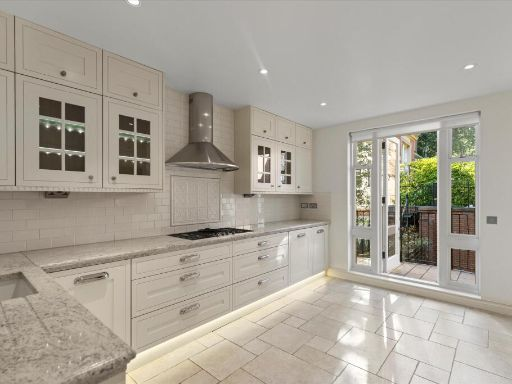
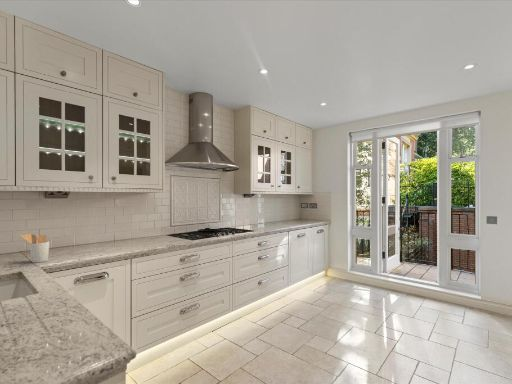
+ utensil holder (35, 247)
